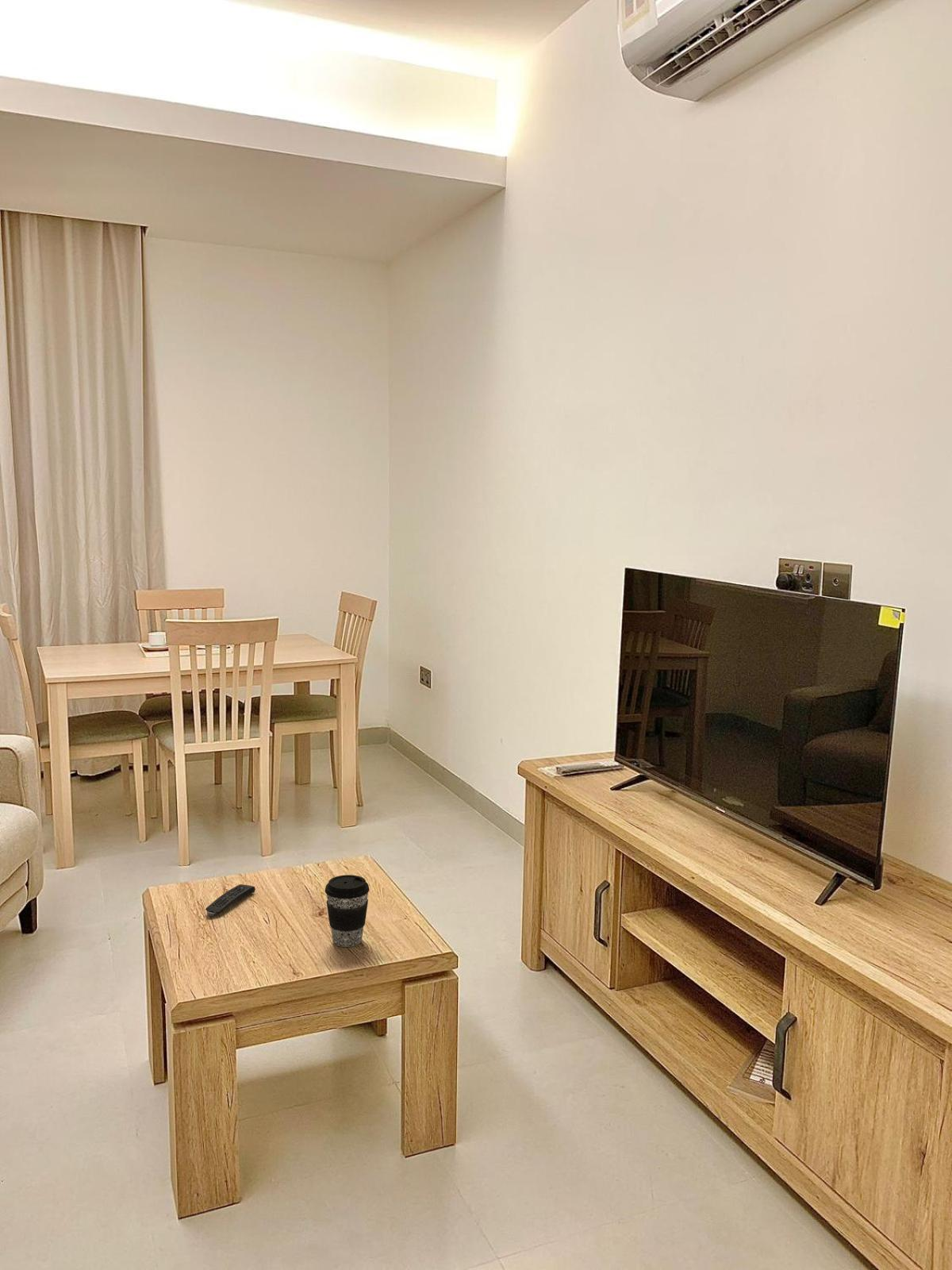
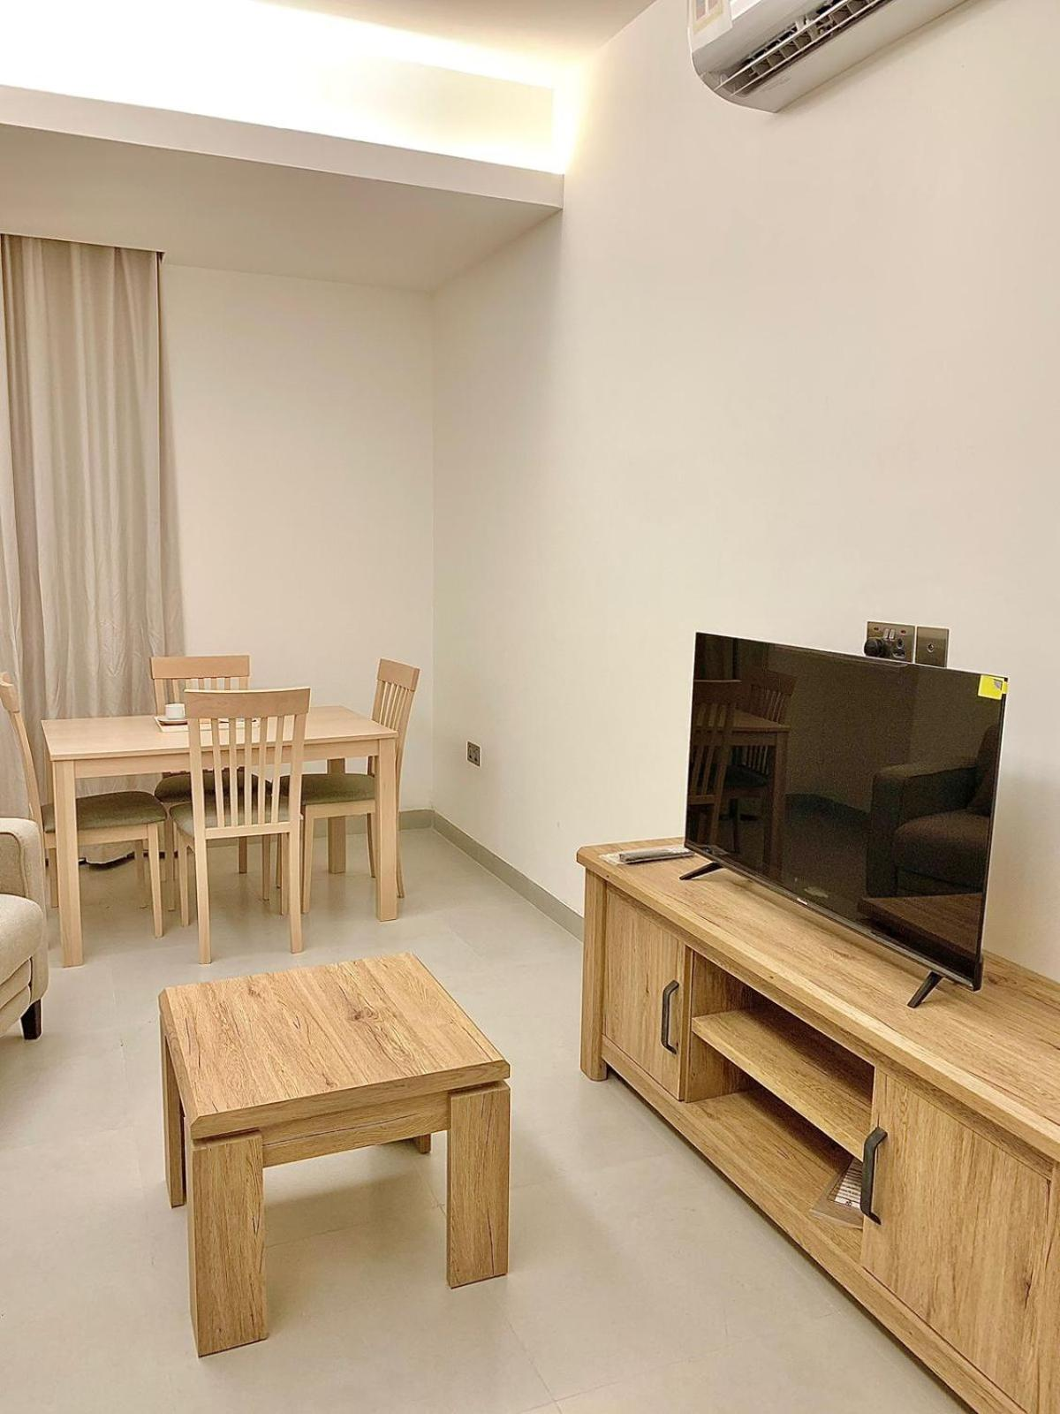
- coffee cup (347, 911)
- remote control (229, 899)
